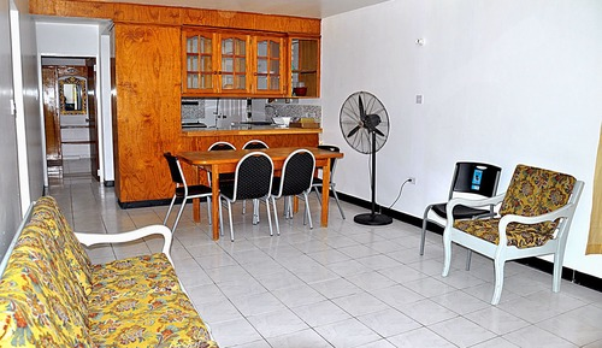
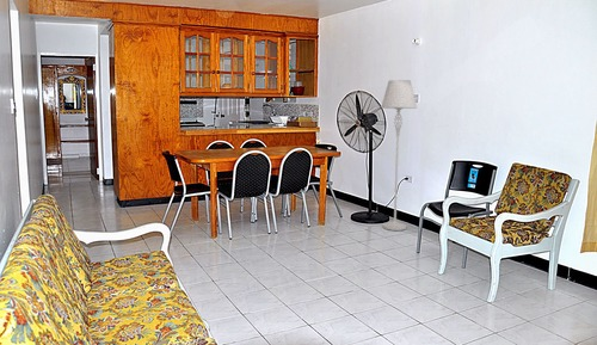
+ floor lamp (396, 155)
